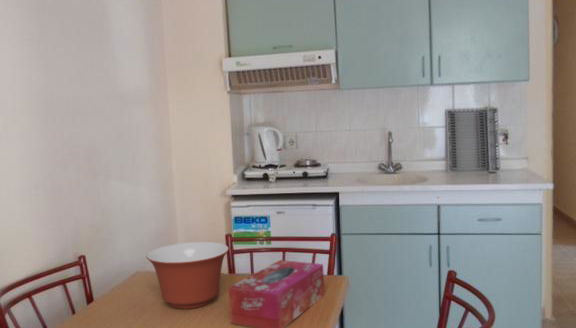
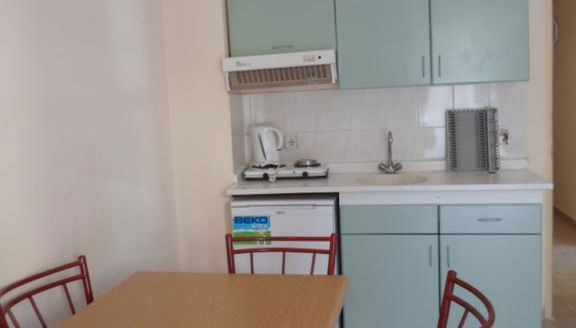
- mixing bowl (189, 276)
- tissue box (279, 291)
